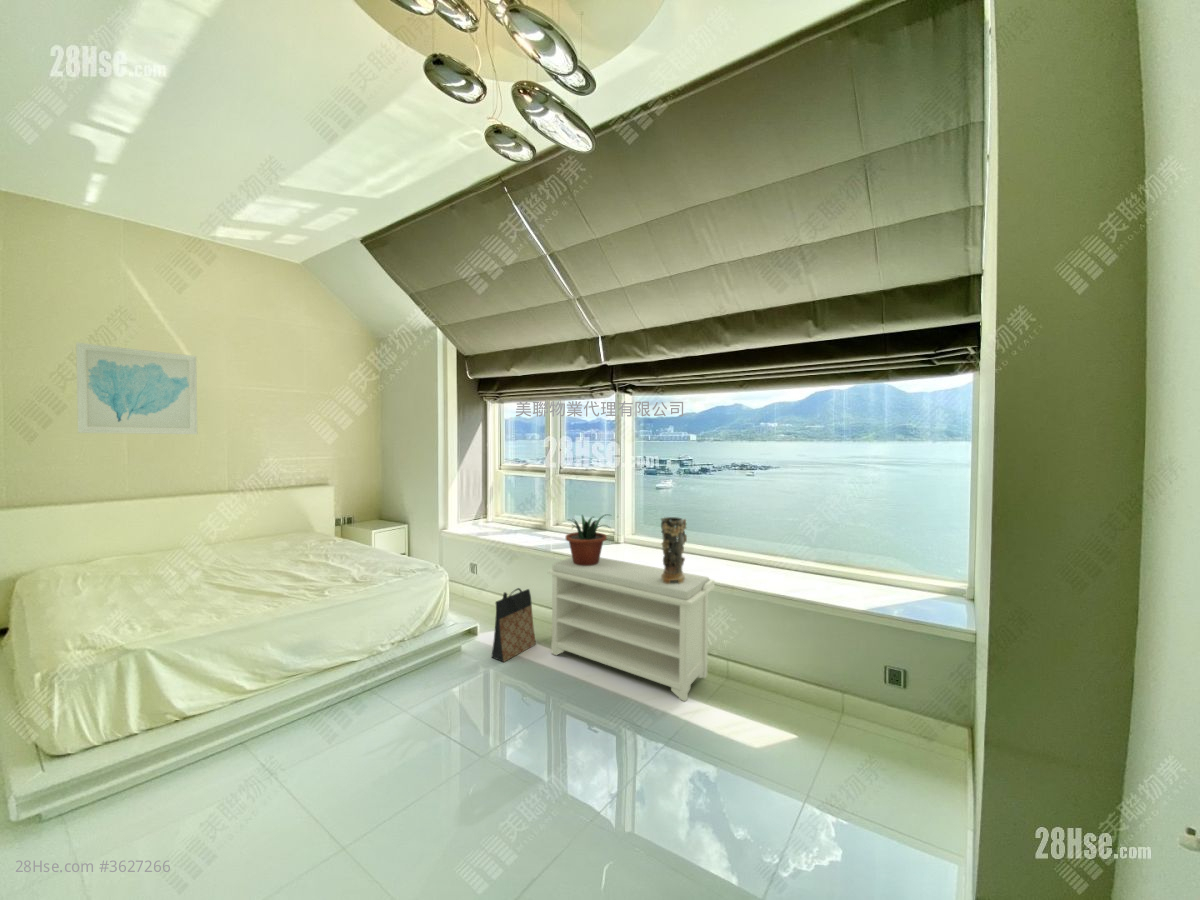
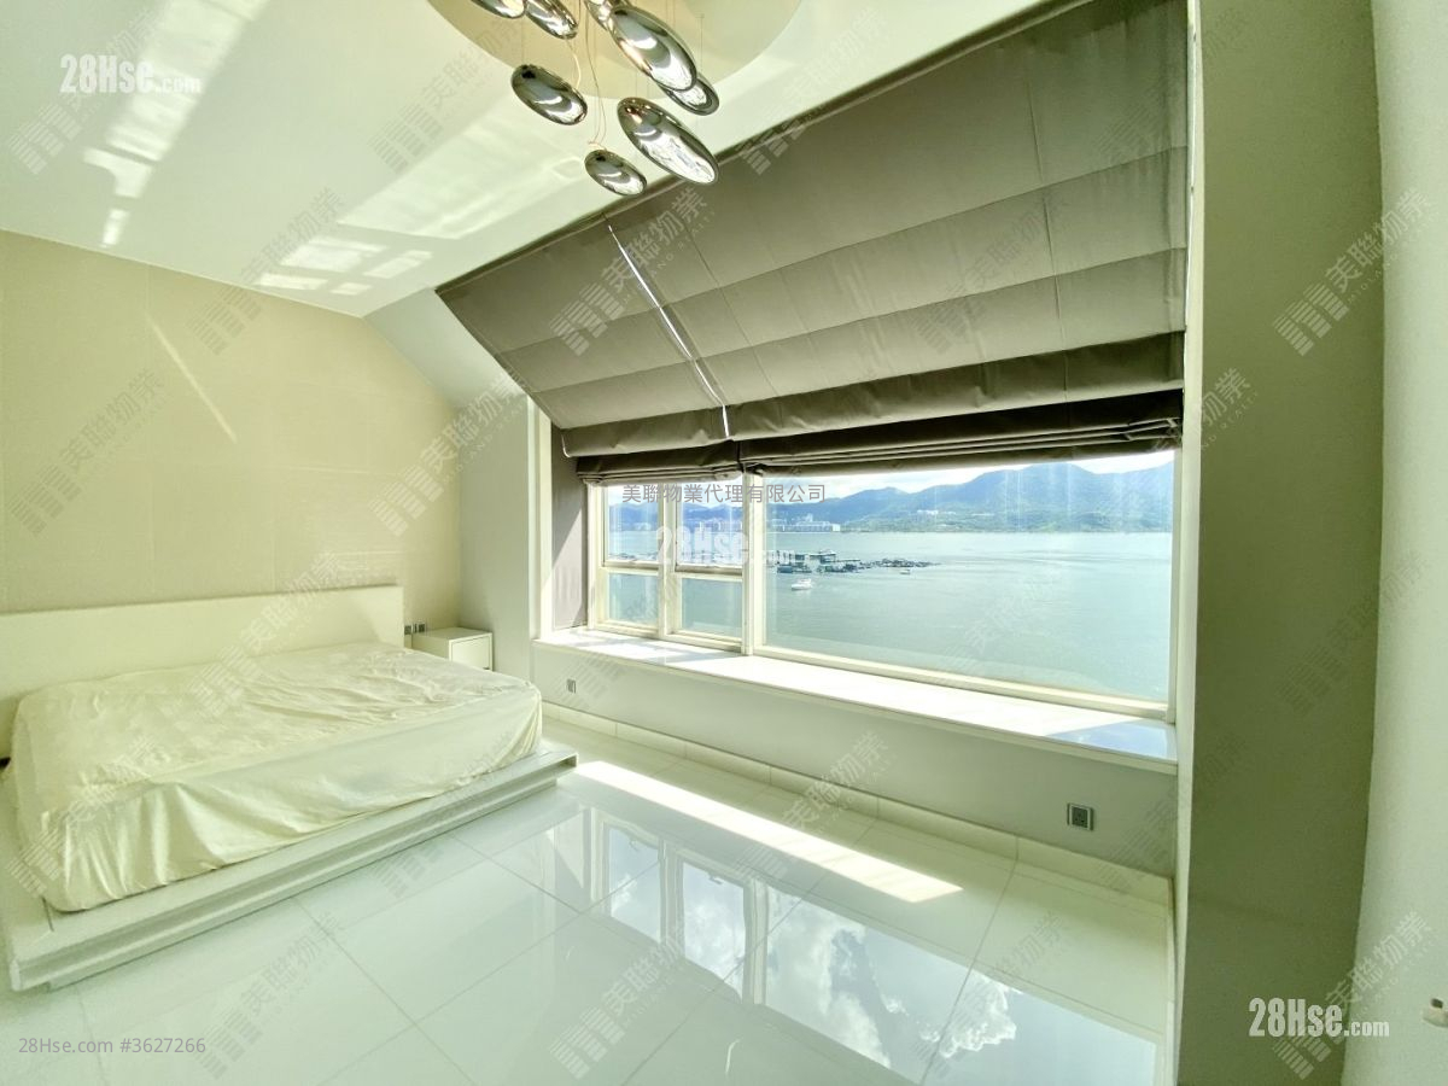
- bag (513, 620)
- bench (626, 617)
- wall art (141, 391)
- potted plant (590, 539)
- decorative vase (671, 548)
